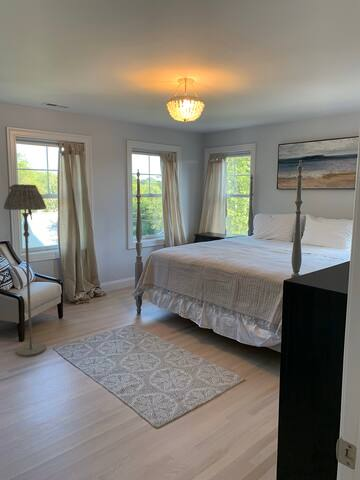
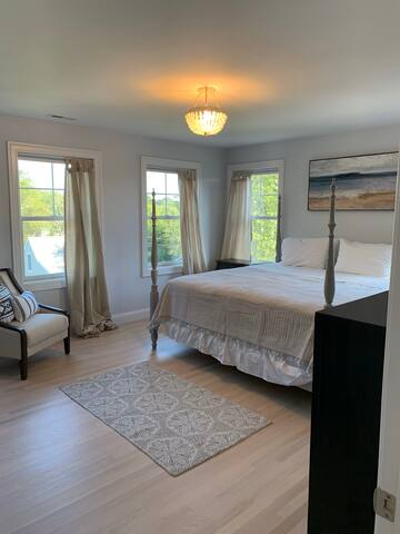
- floor lamp (28, 269)
